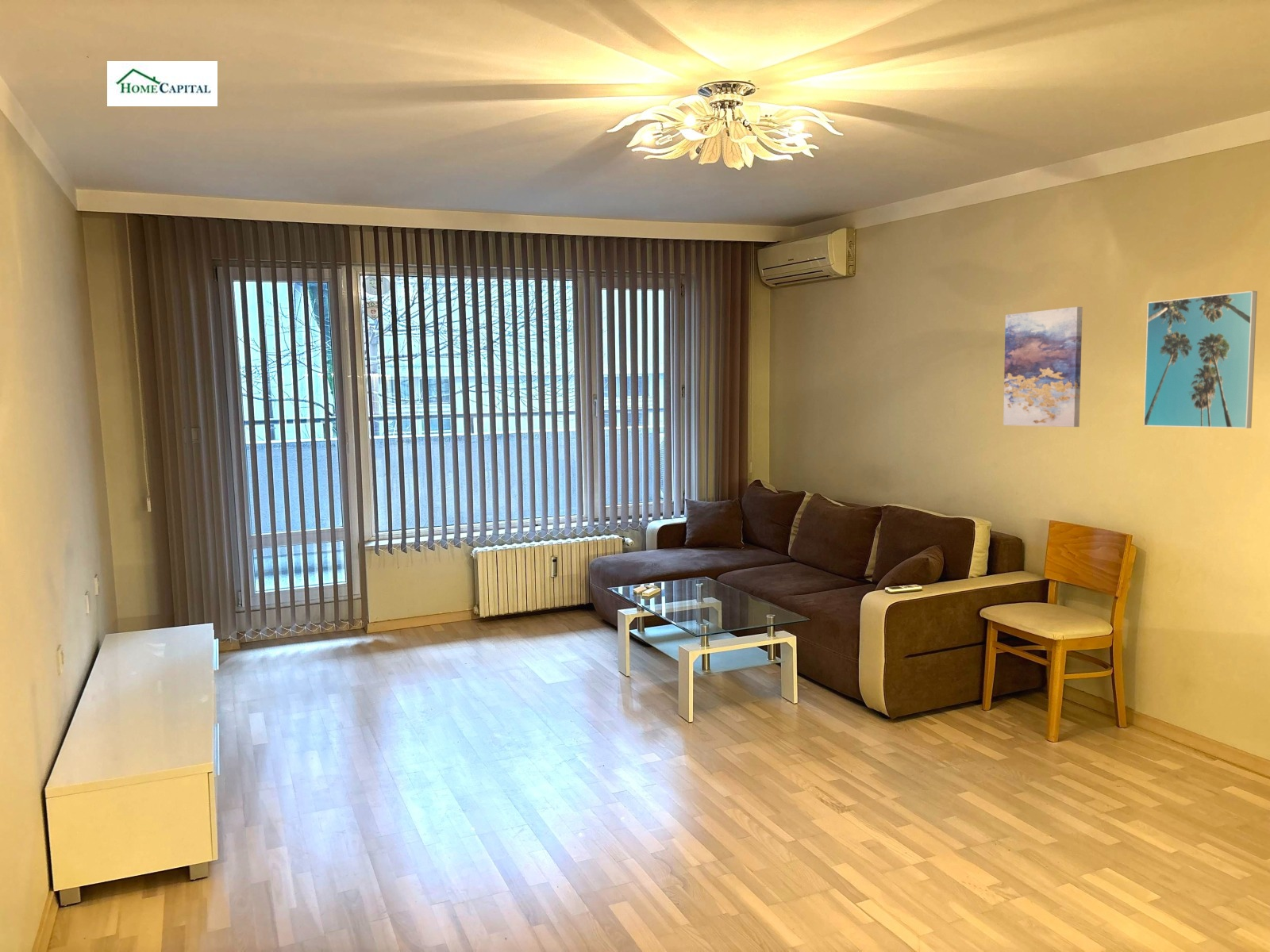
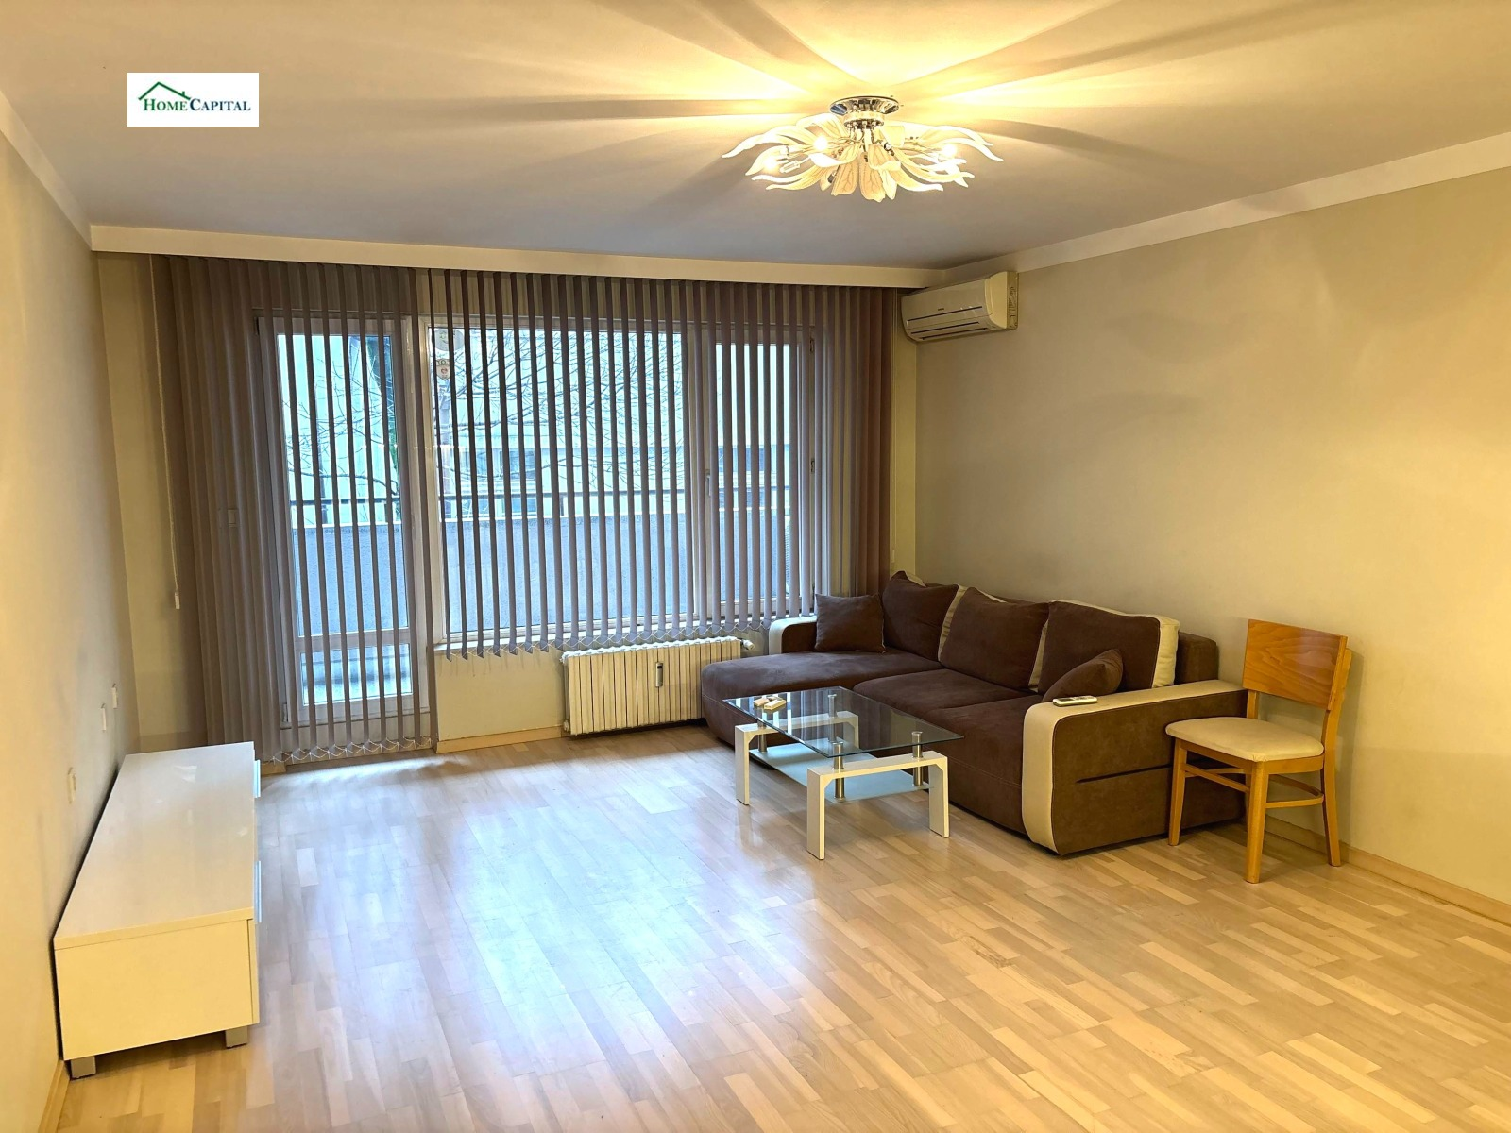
- wall art (1041, 368)
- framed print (1197, 362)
